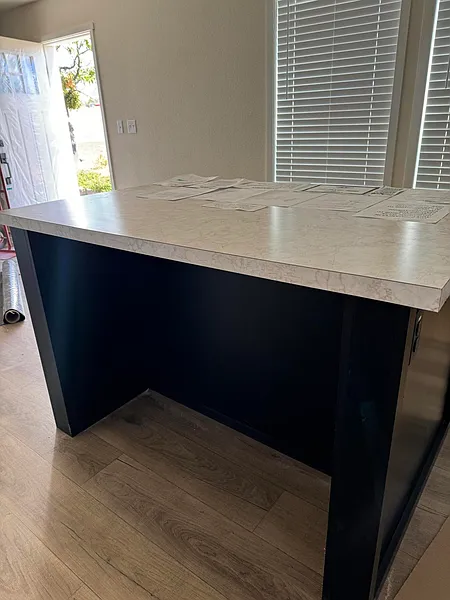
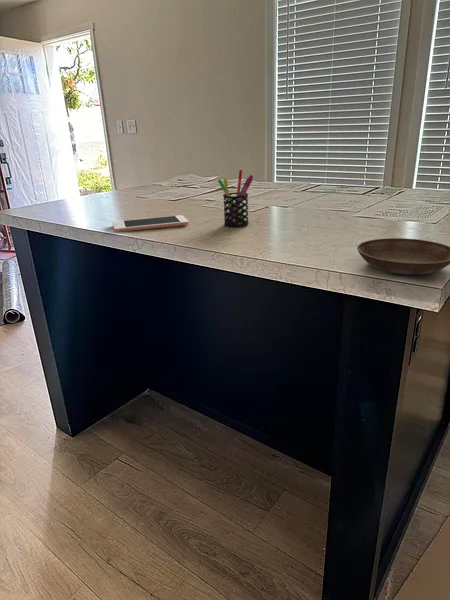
+ cell phone (150, 223)
+ saucer (404, 256)
+ pen holder (233, 198)
